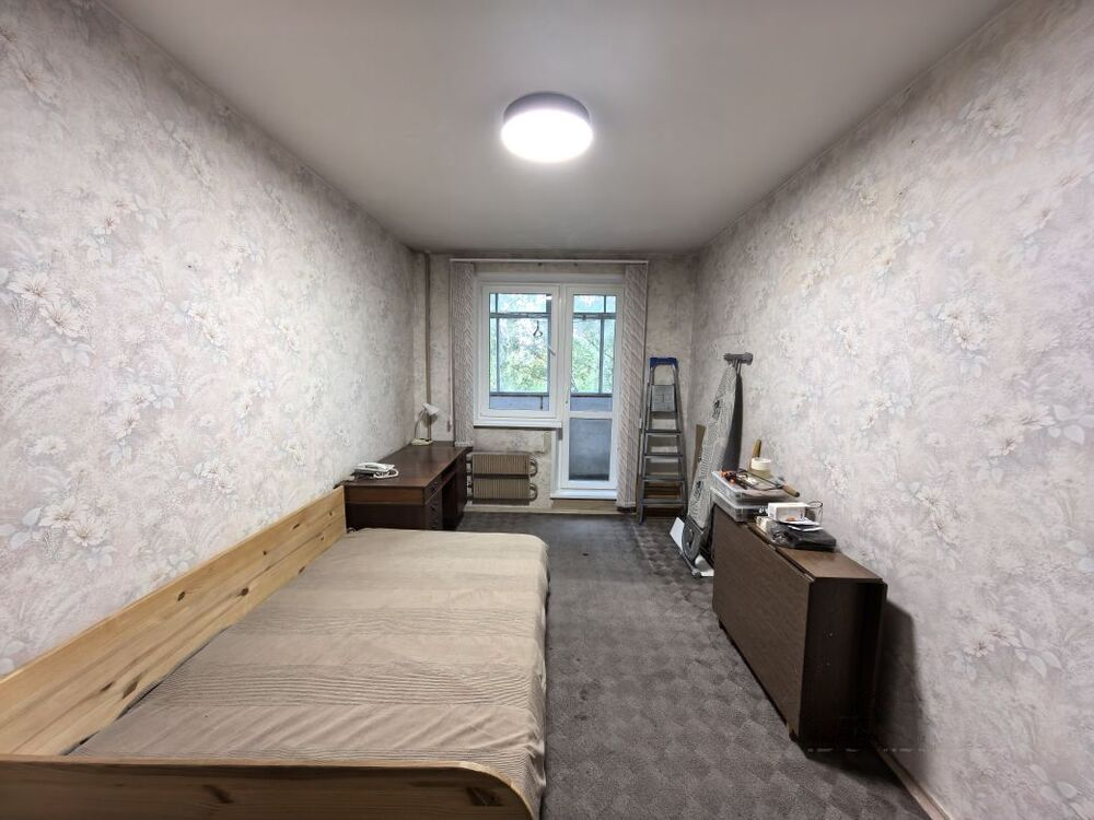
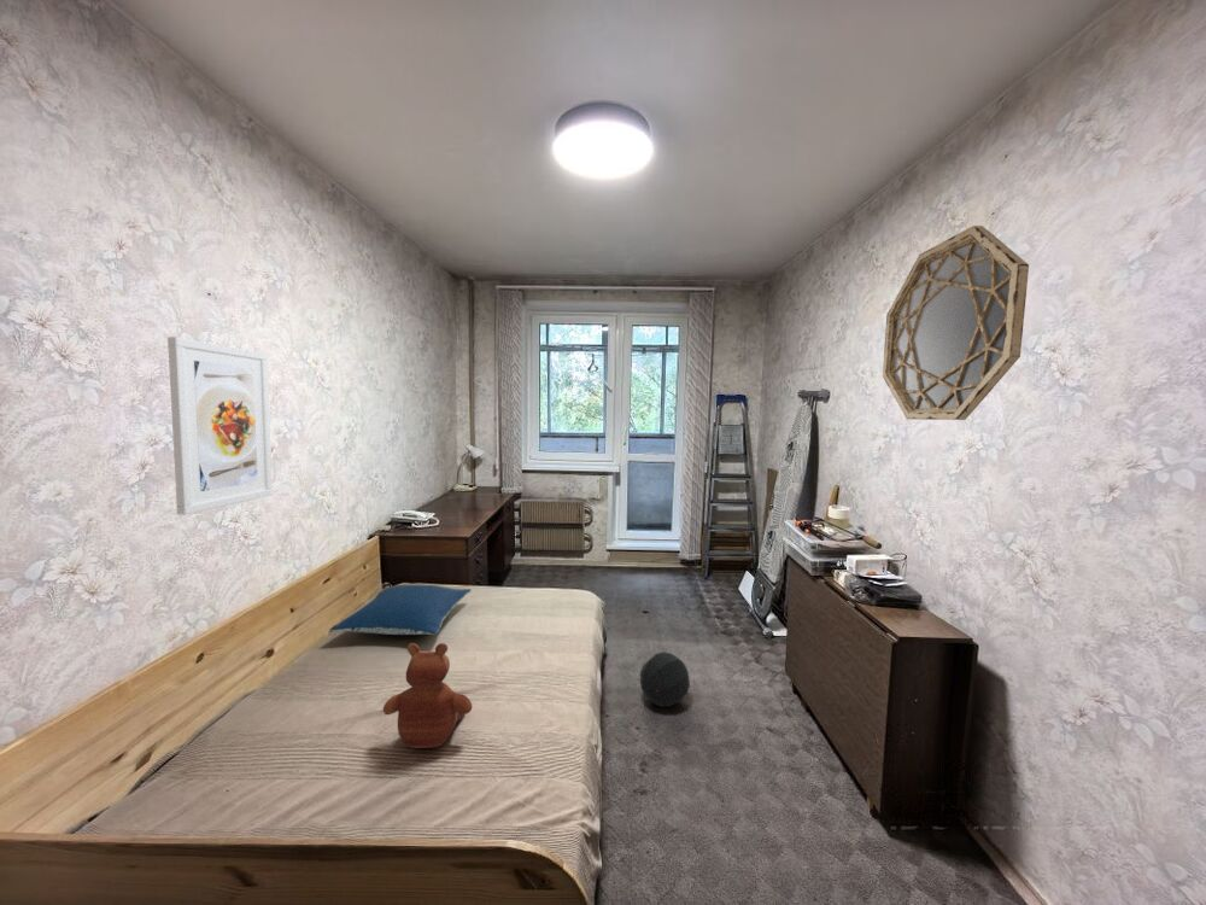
+ pillow (408, 608)
+ home mirror (941, 331)
+ toy (433, 684)
+ ball (665, 678)
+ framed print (227, 426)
